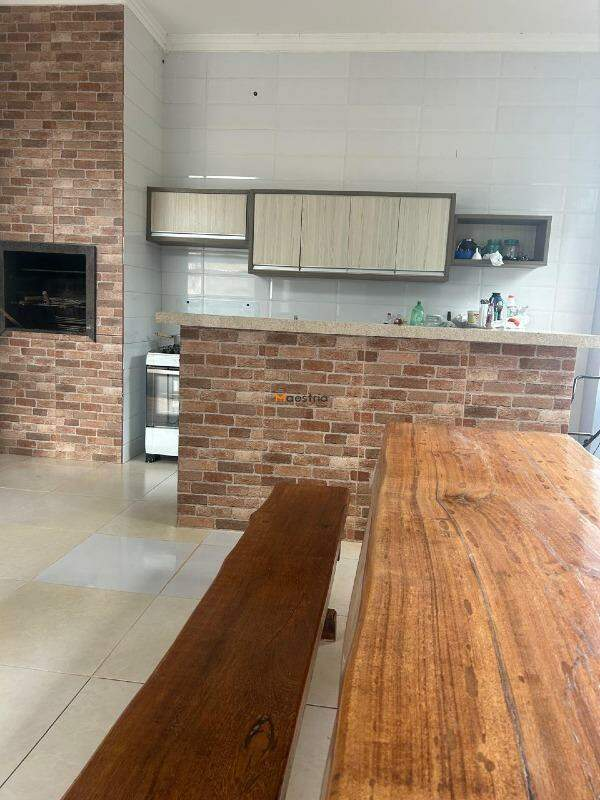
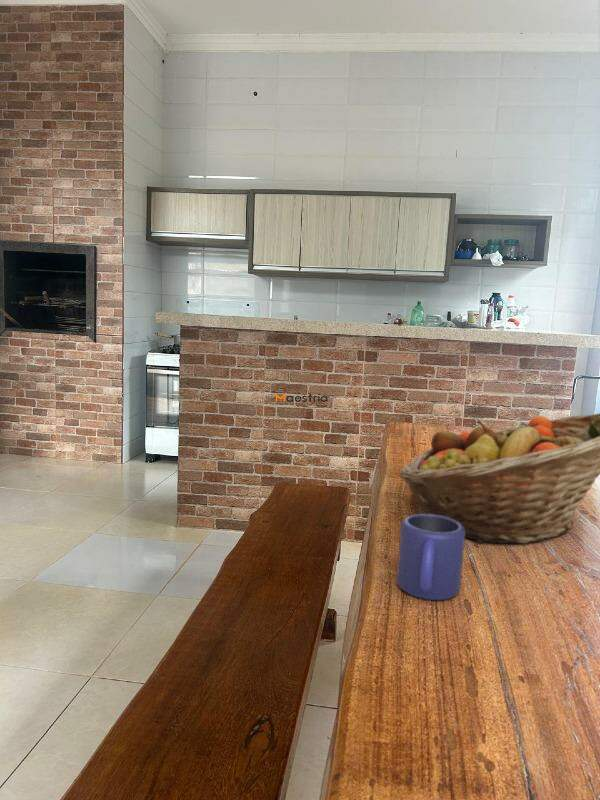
+ fruit basket (510, 464)
+ mug (429, 559)
